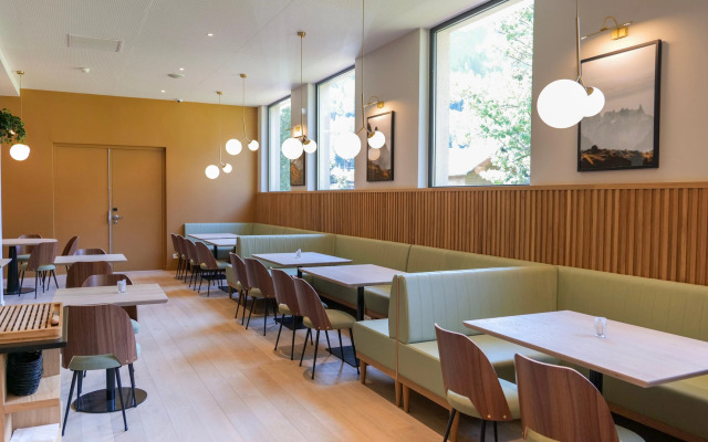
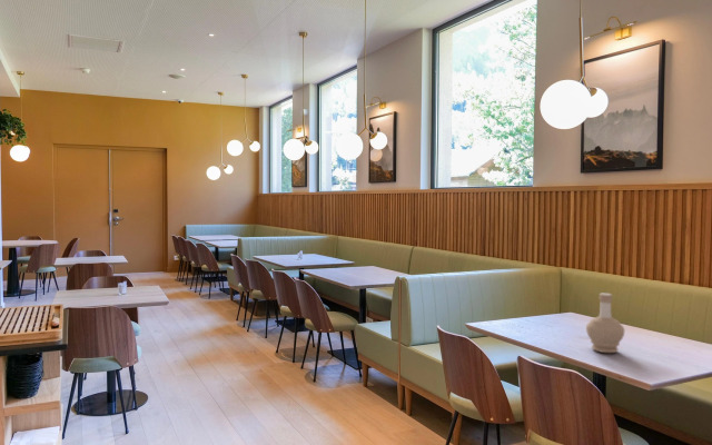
+ bottle (605, 322)
